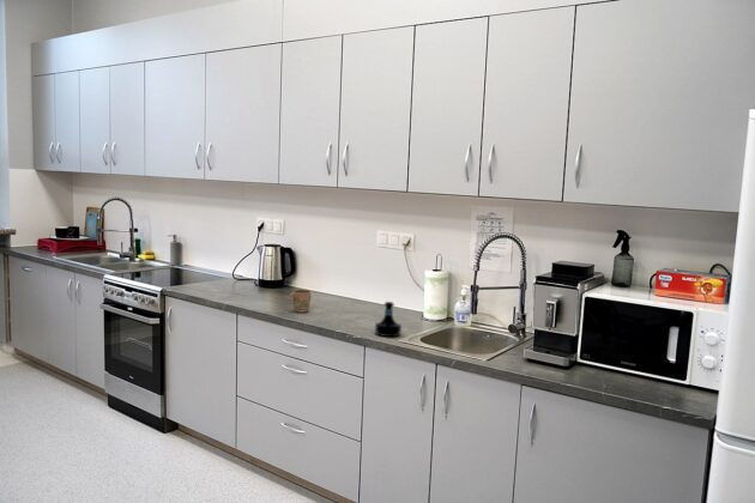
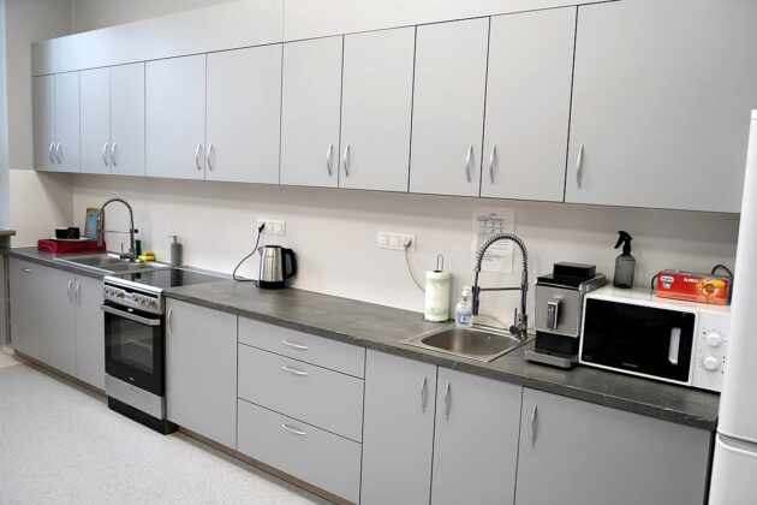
- tequila bottle (388, 317)
- mug (300, 301)
